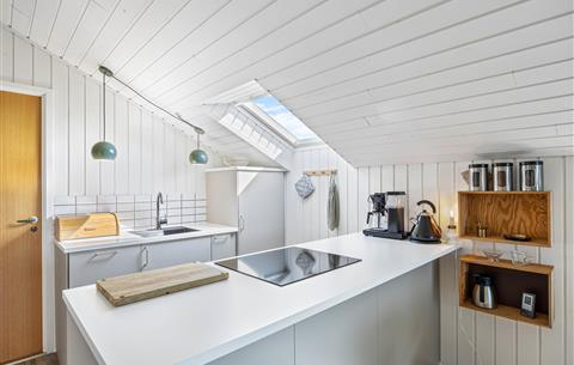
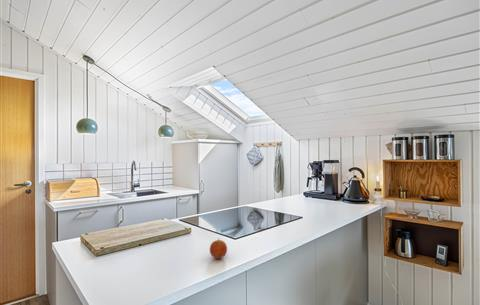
+ fruit (218, 248)
